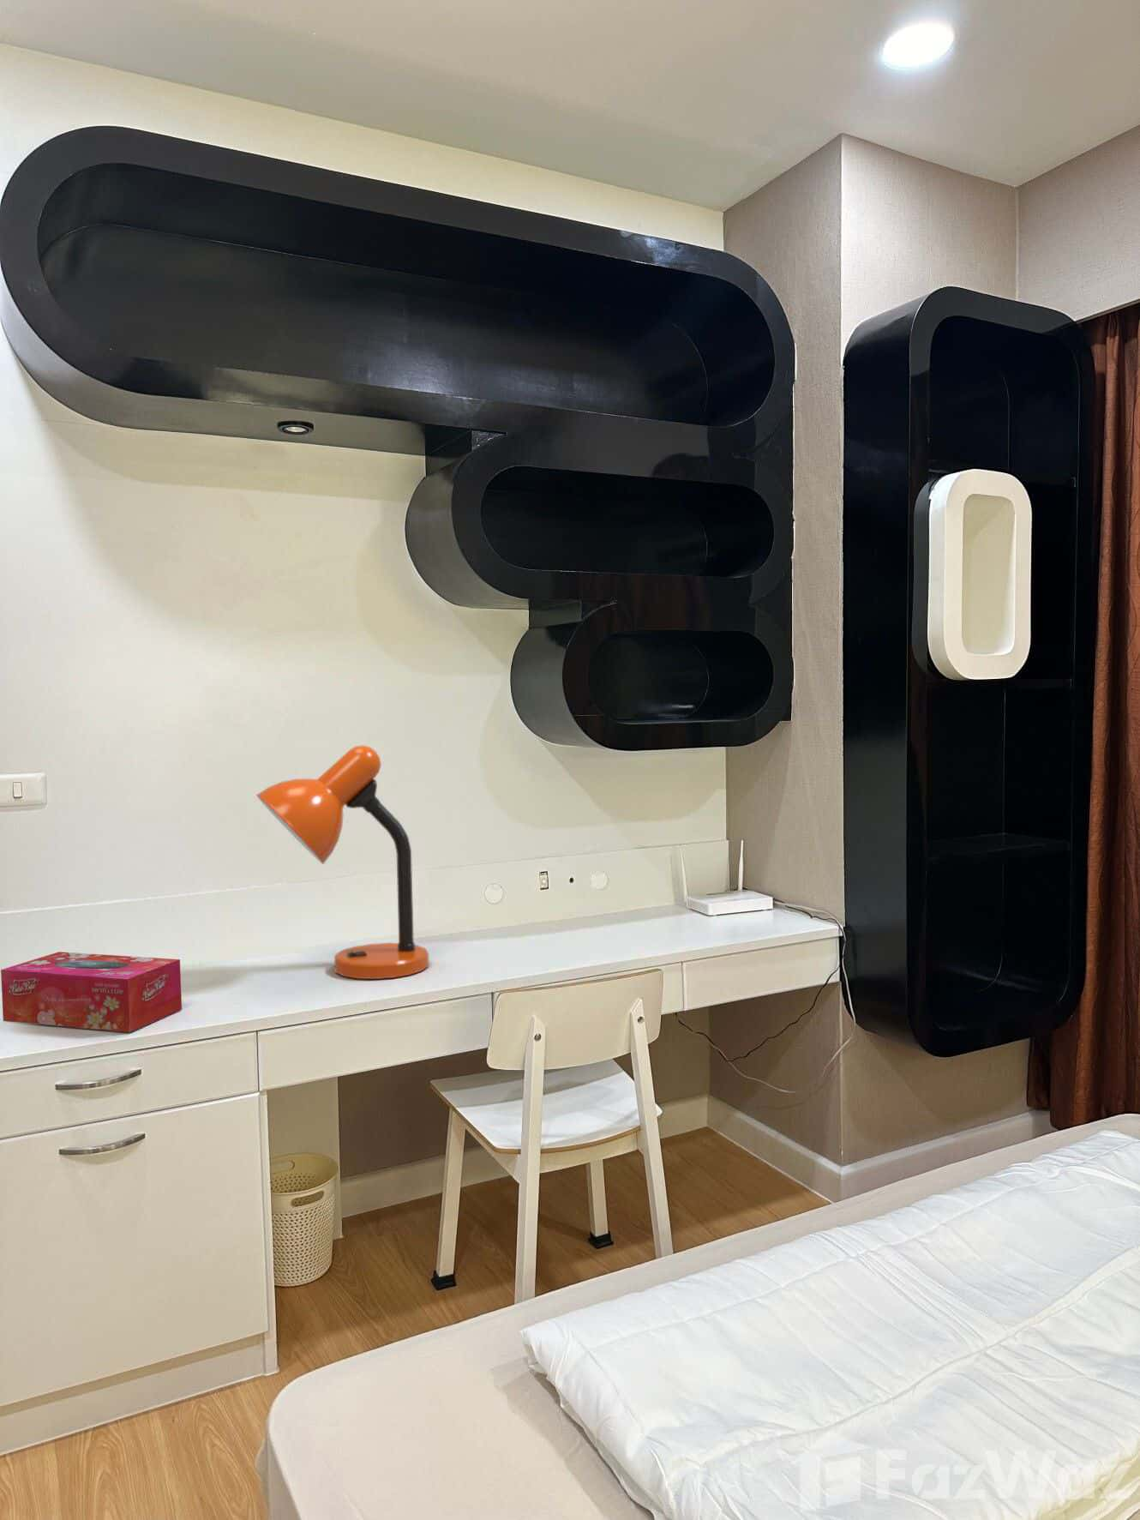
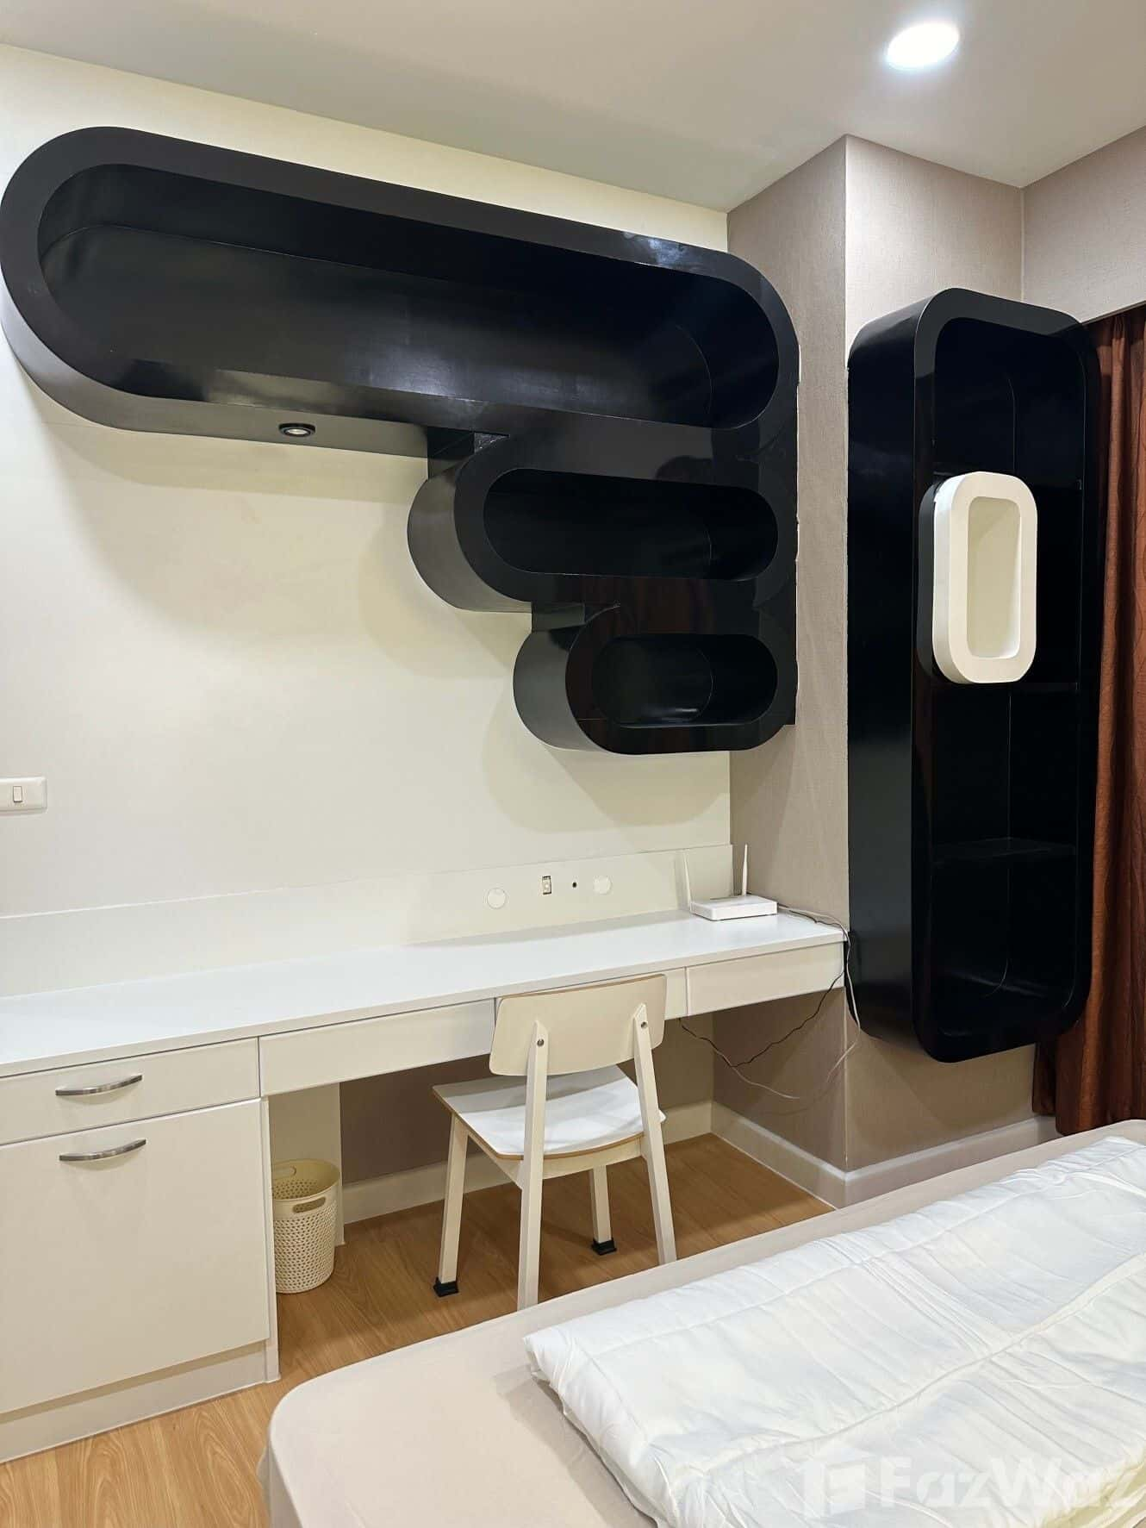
- tissue box (92, 989)
- desk lamp (332, 852)
